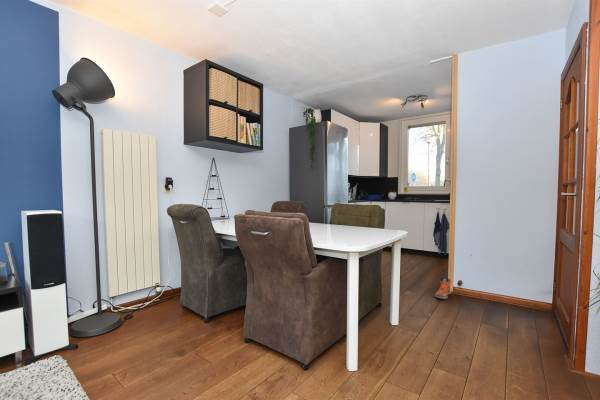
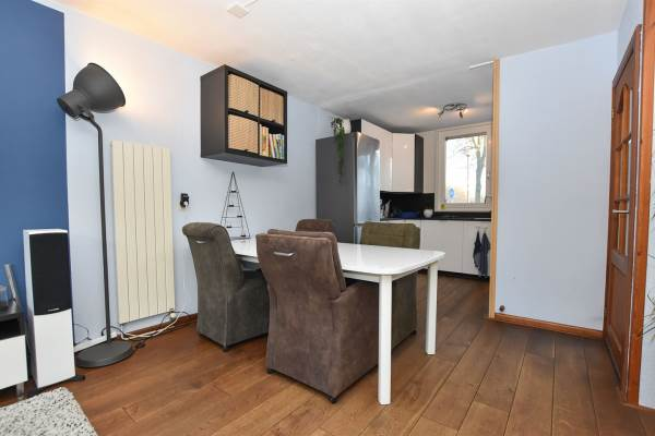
- sneaker (442, 286)
